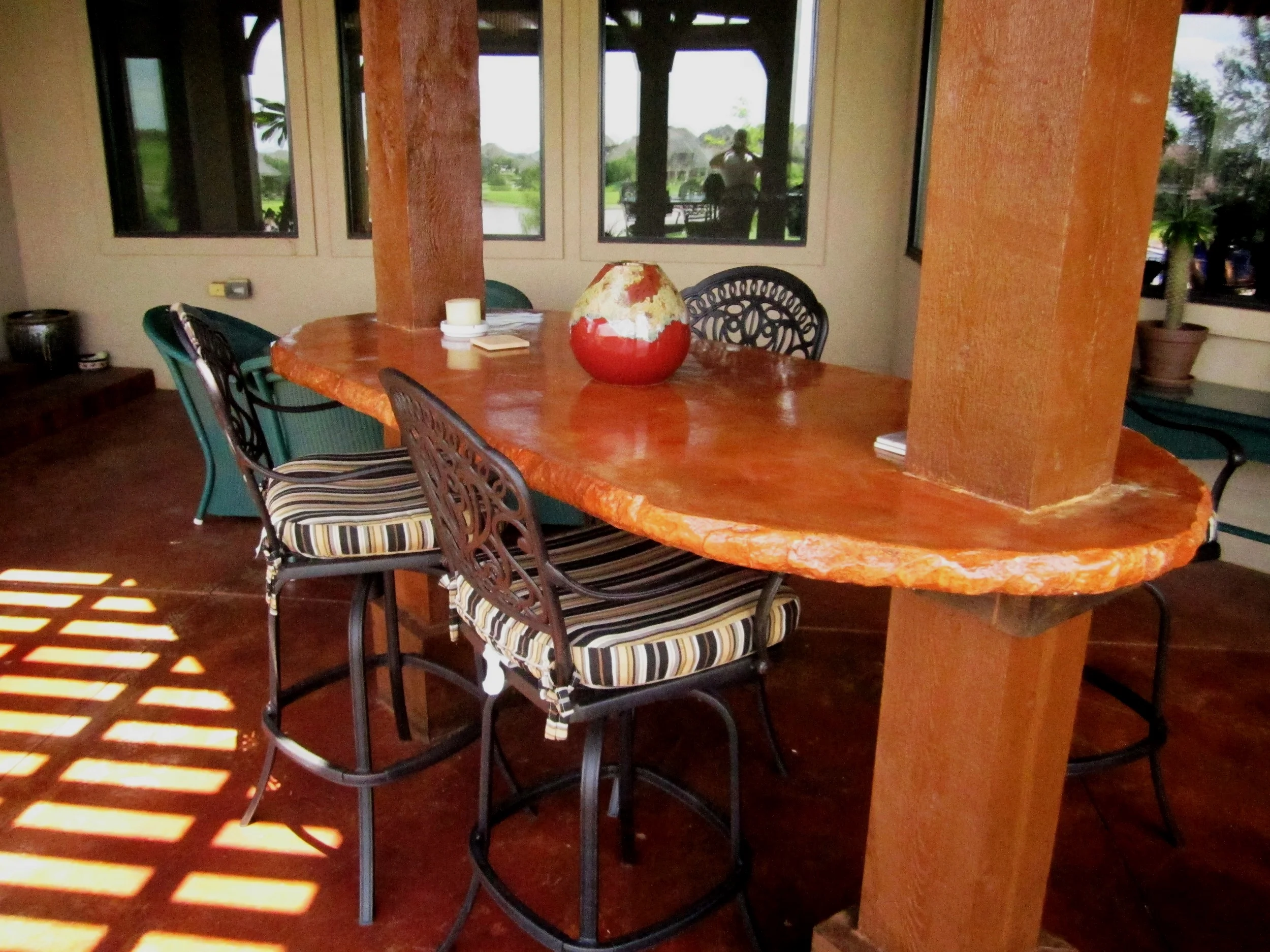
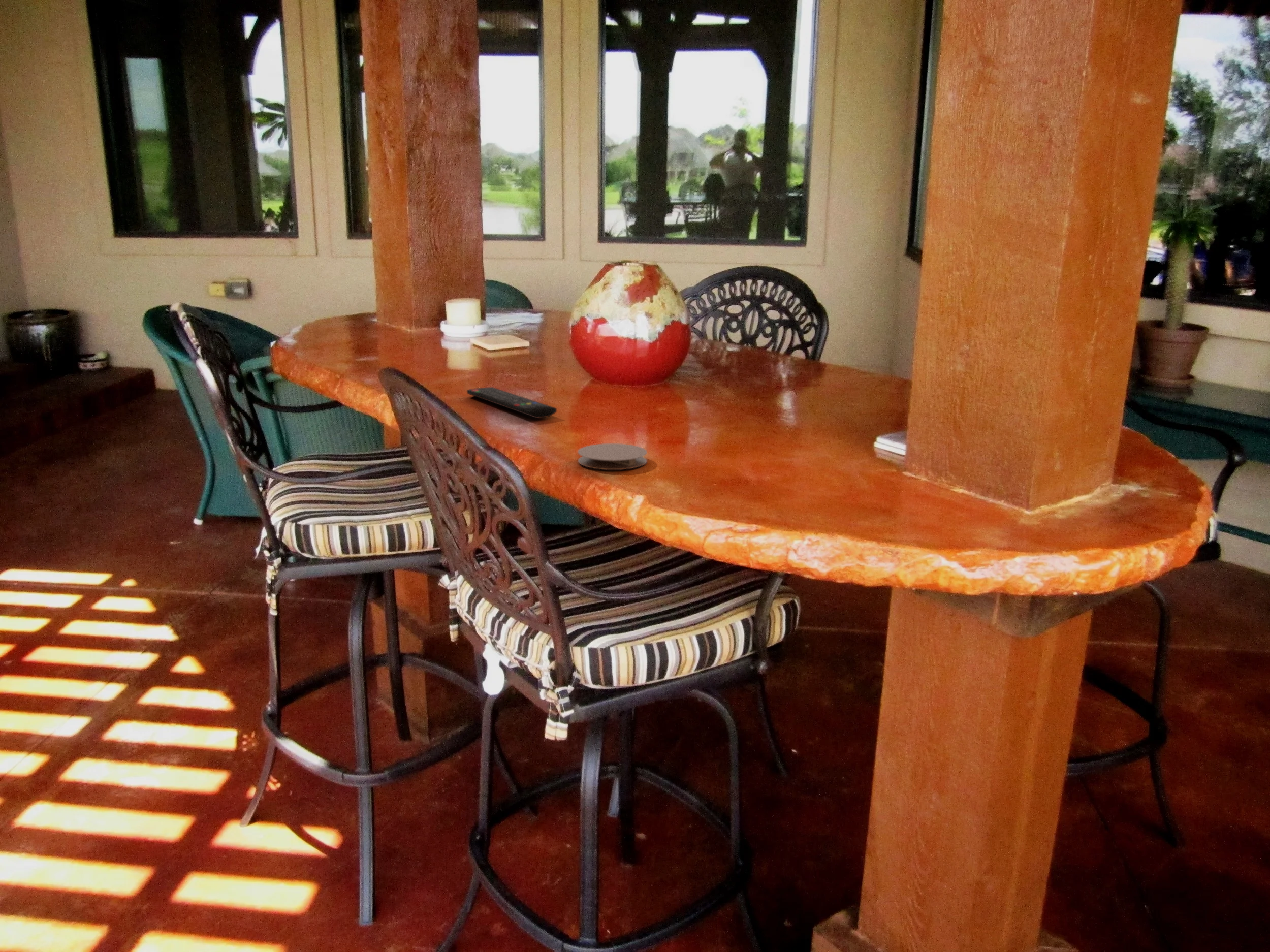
+ remote control (509, 402)
+ coaster (612, 456)
